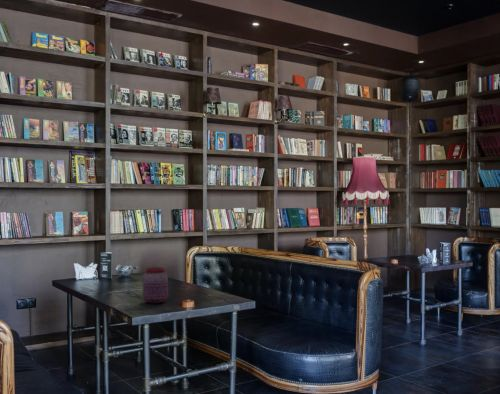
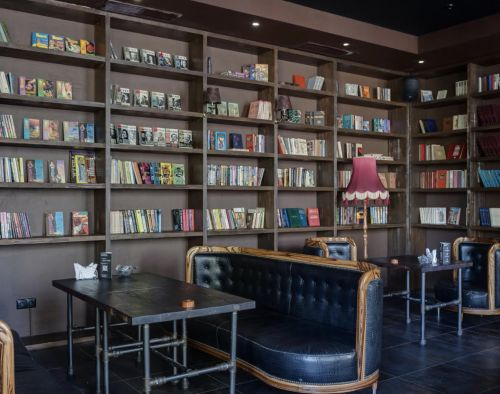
- jar (155, 285)
